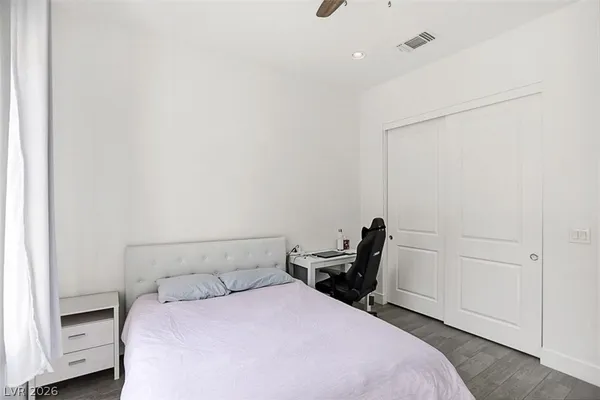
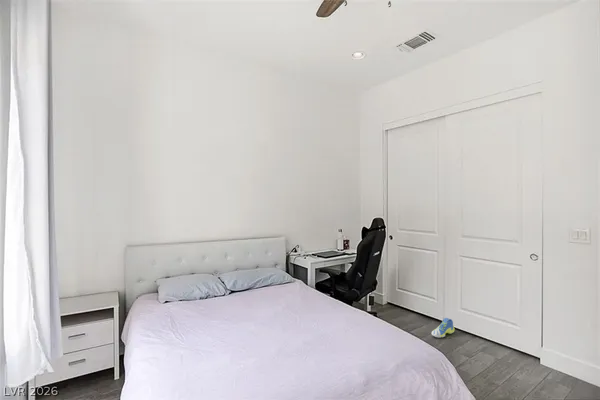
+ sneaker (442, 326)
